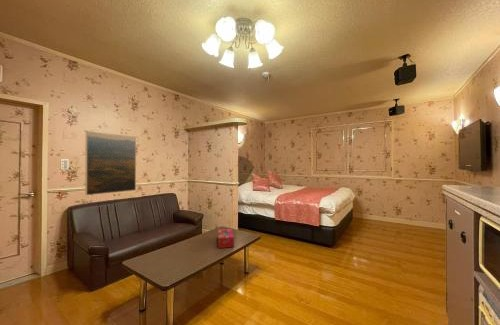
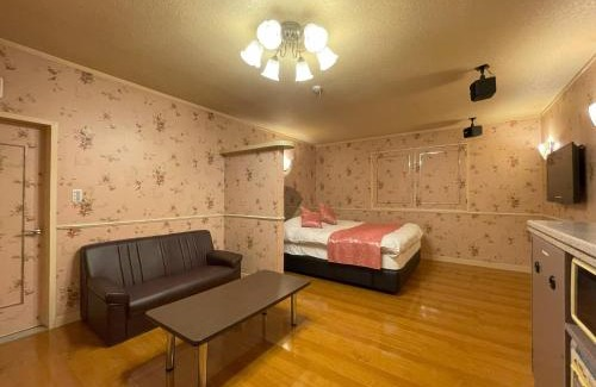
- tissue box (225, 237)
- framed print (112, 163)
